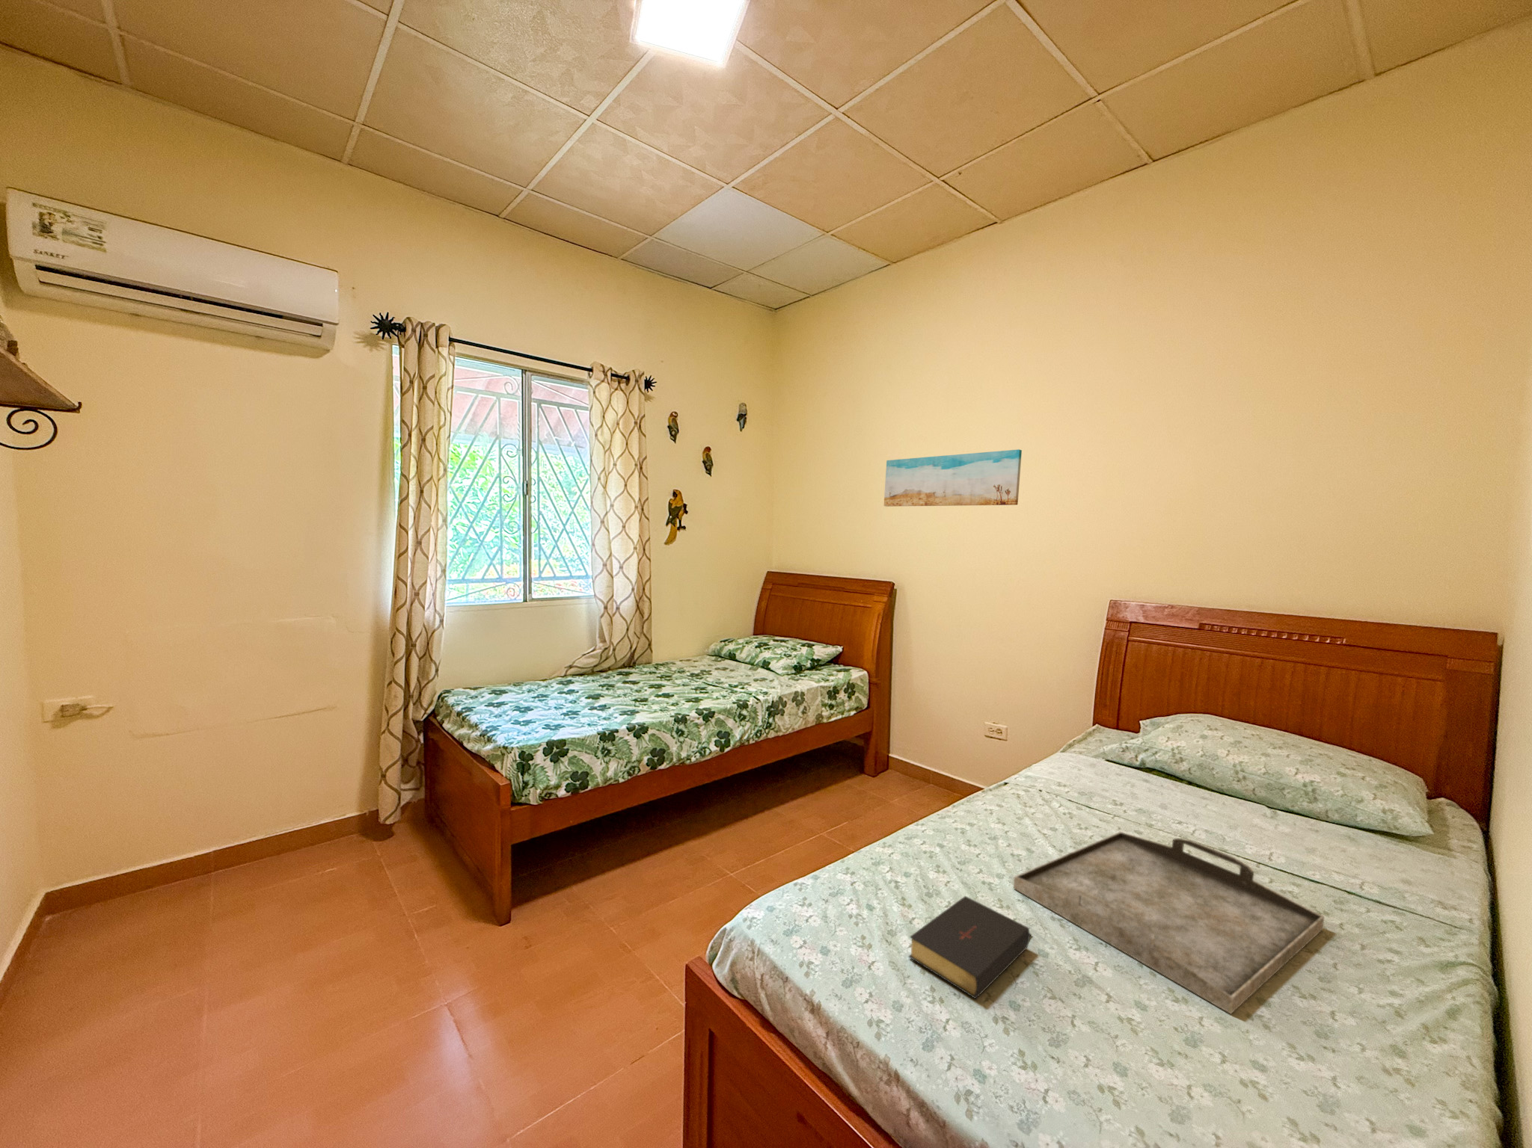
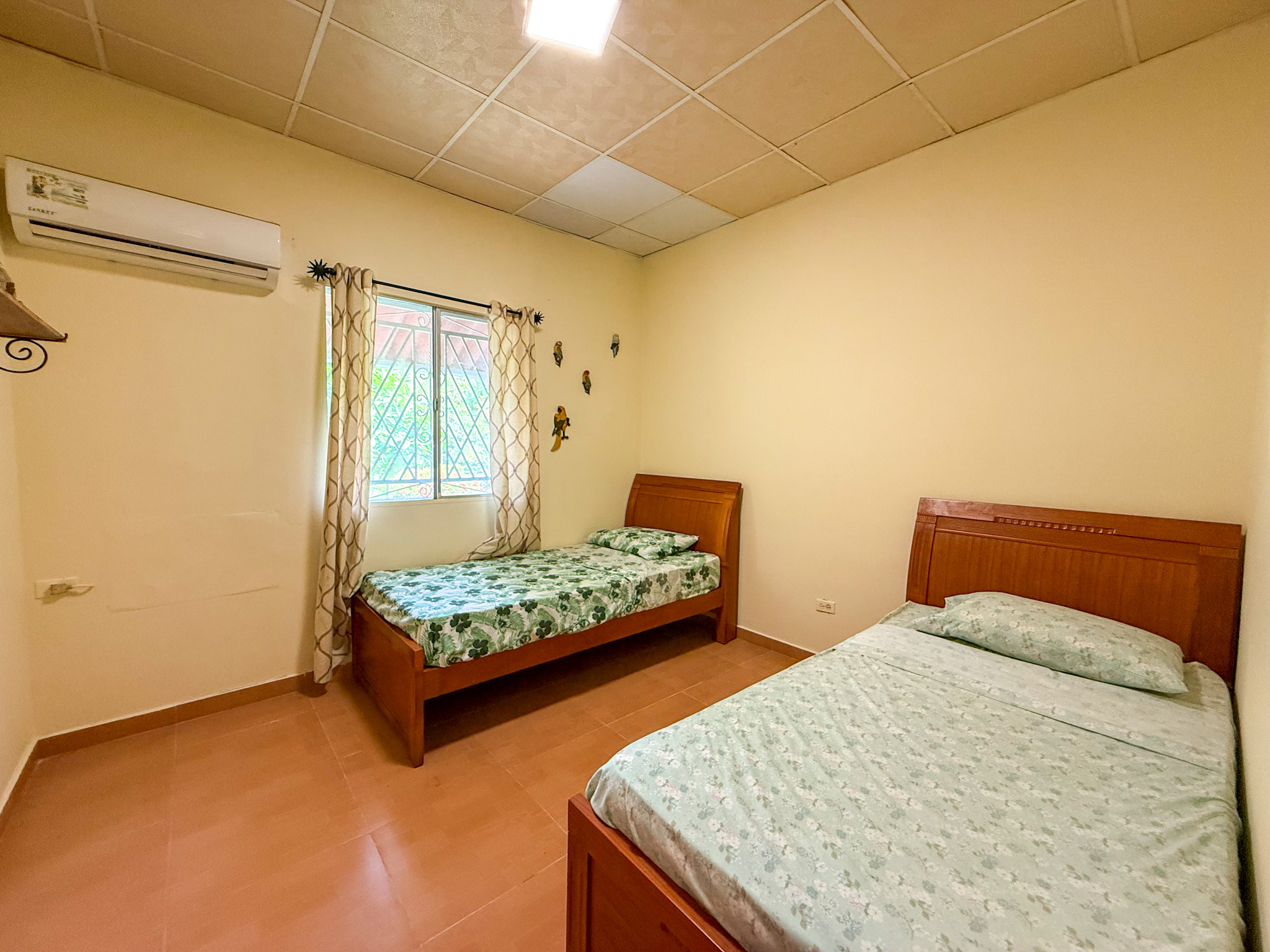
- bible (977, 937)
- wall art (947, 481)
- serving tray (1164, 890)
